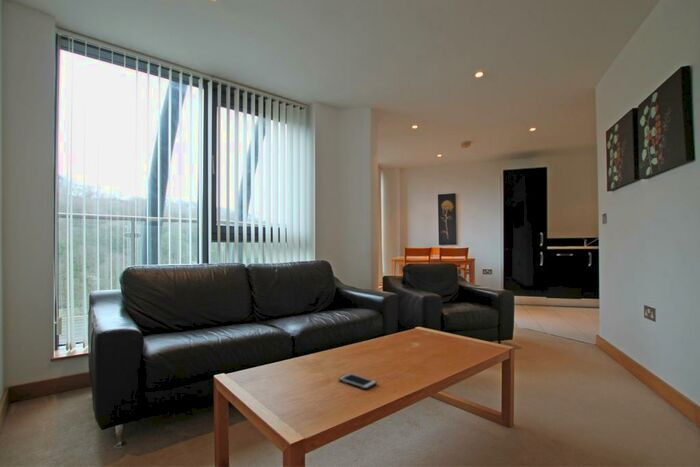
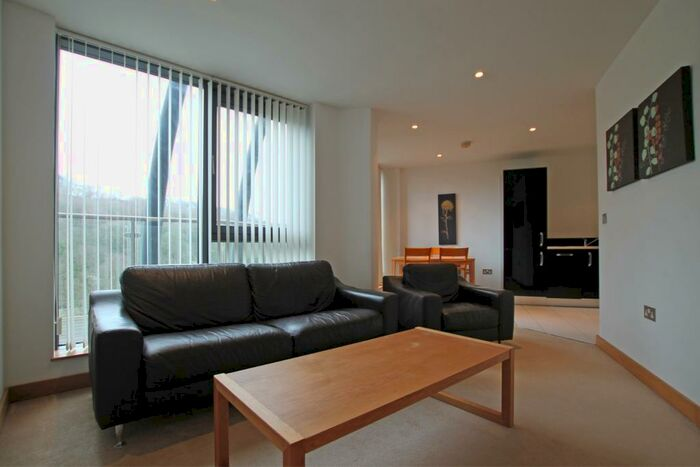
- cell phone (357, 380)
